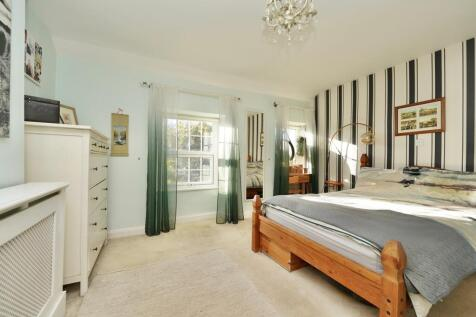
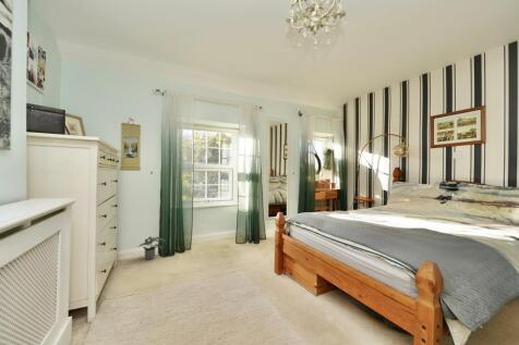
+ potted plant (152, 247)
